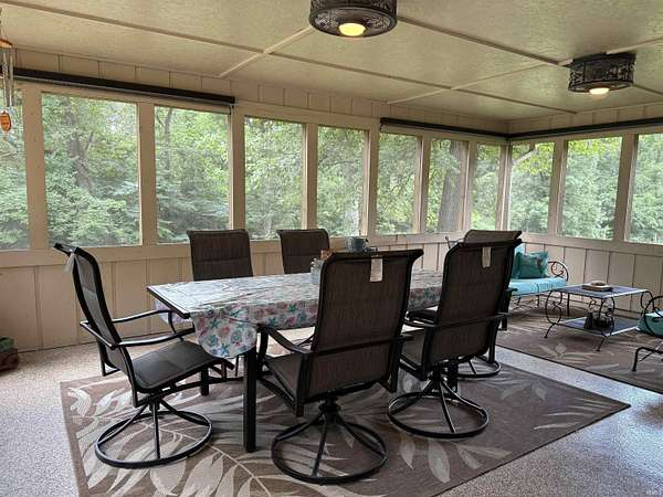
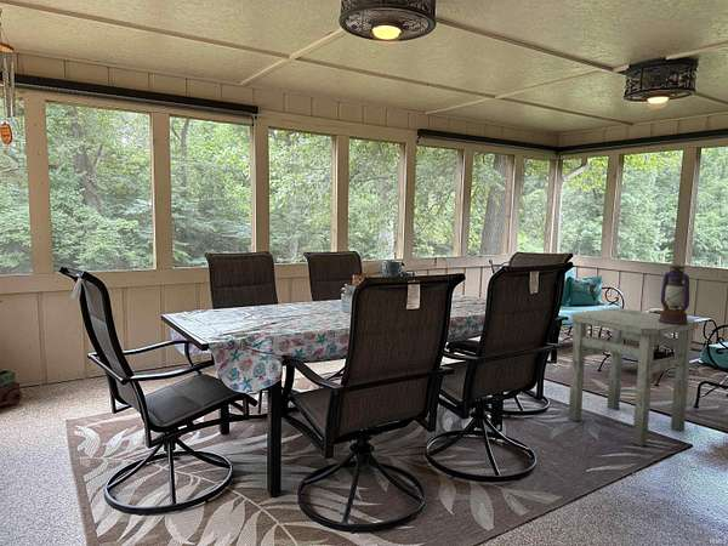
+ lantern (675, 294)
+ side table (620, 371)
